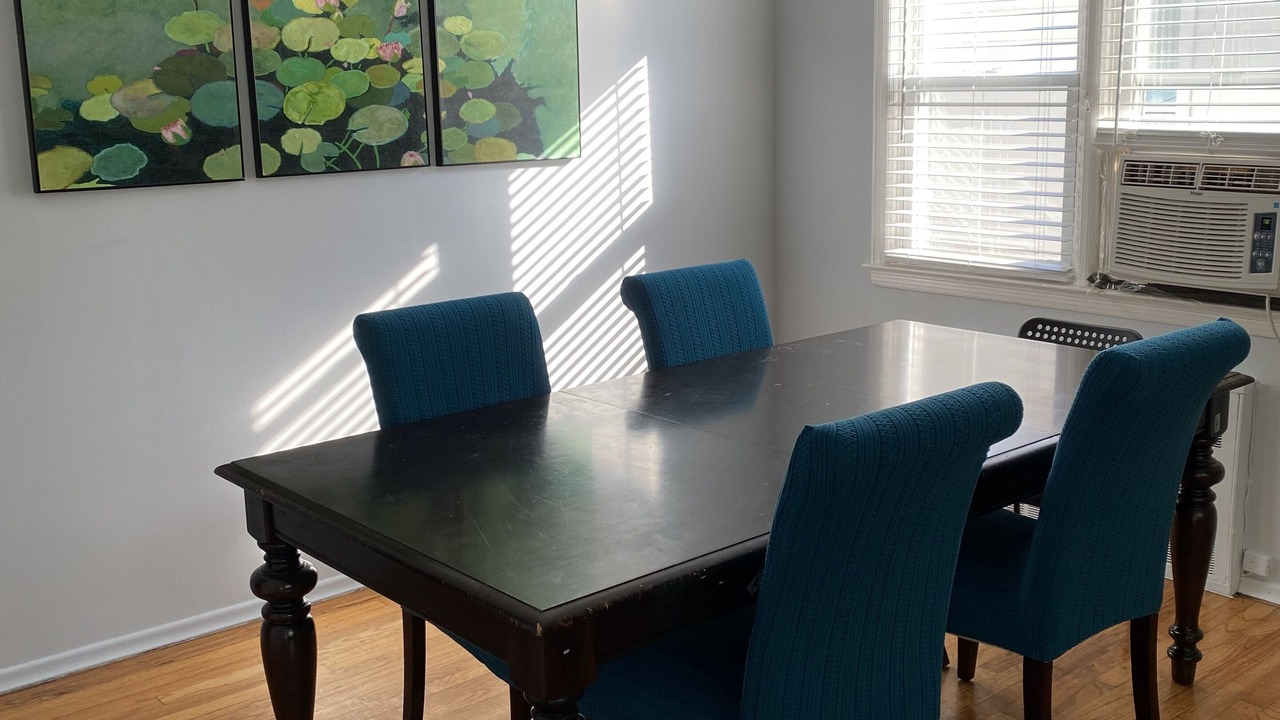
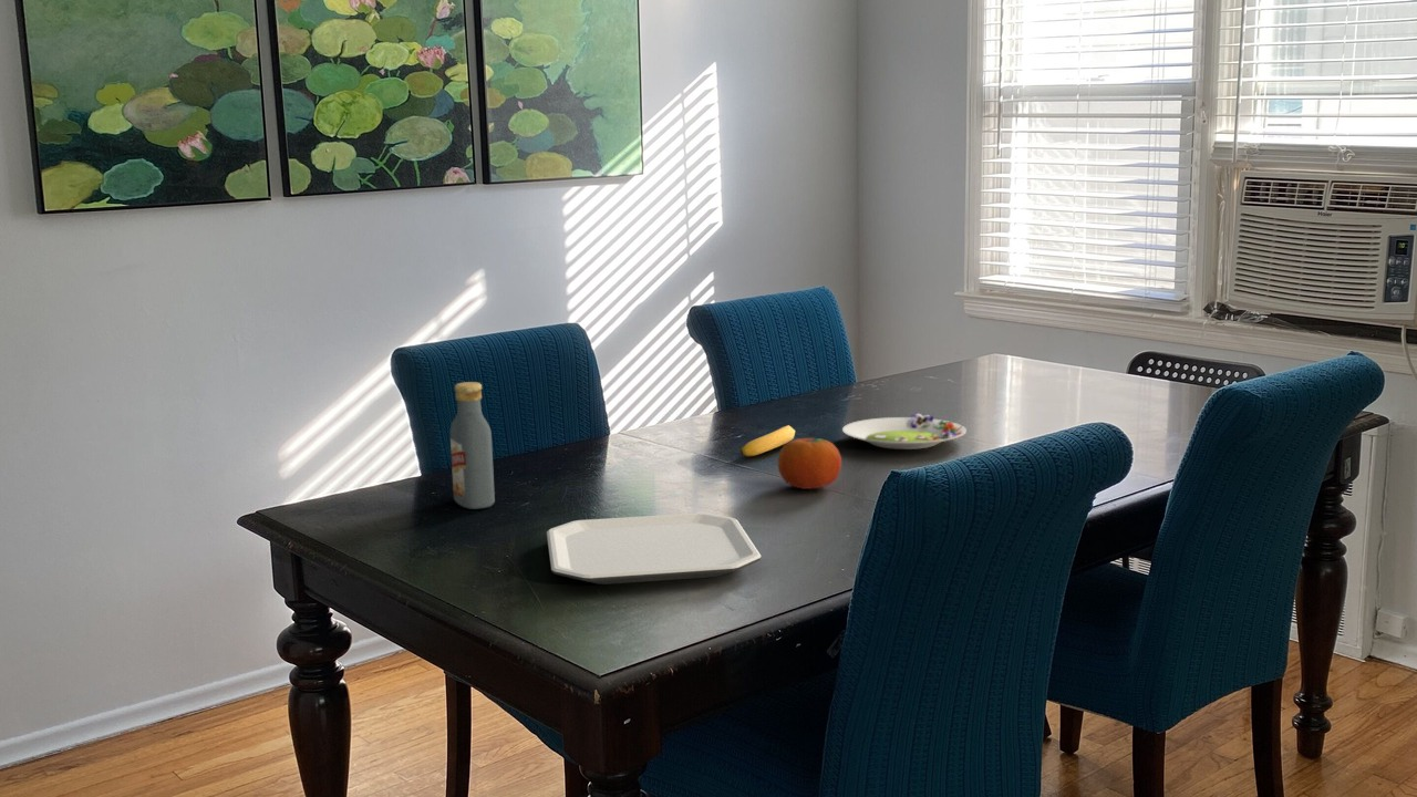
+ plate (650, 549)
+ salad plate (903, 433)
+ vodka (470, 444)
+ fruit (809, 463)
+ banana (768, 437)
